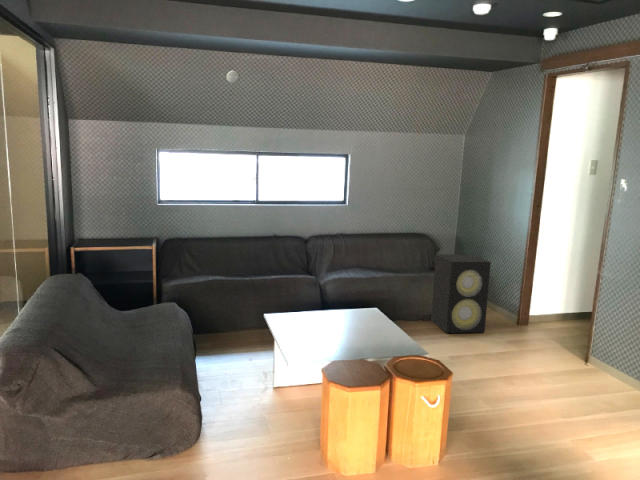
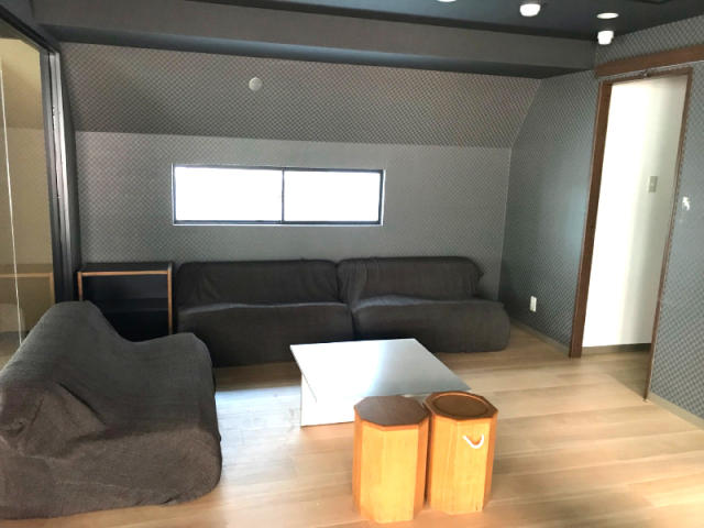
- speaker (460, 292)
